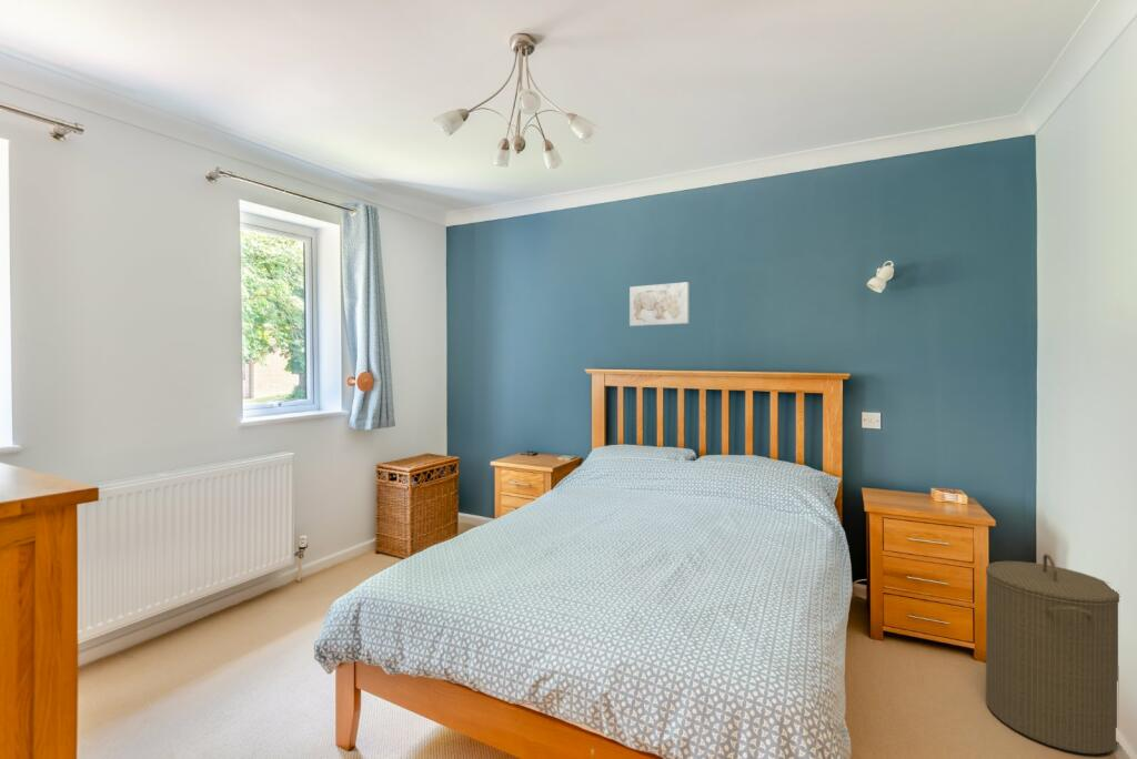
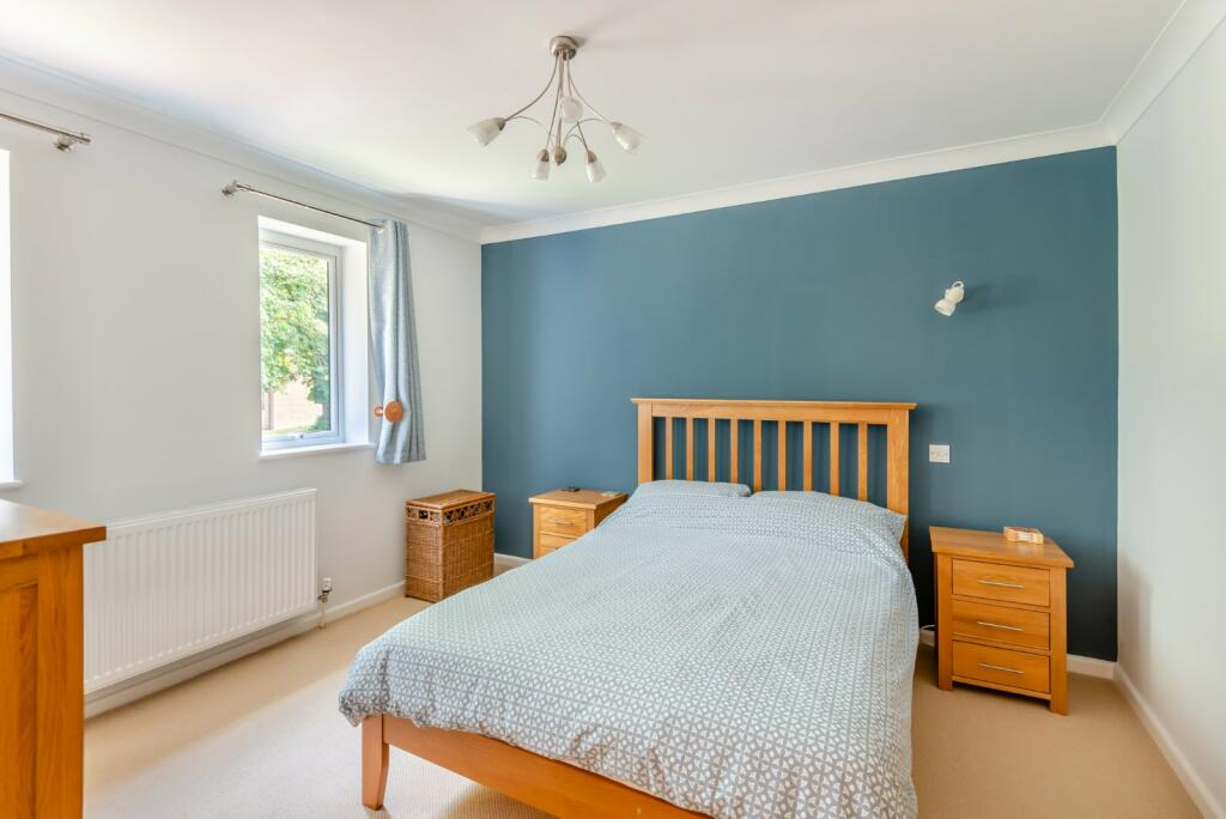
- laundry hamper (1048, 637)
- wall art (658, 304)
